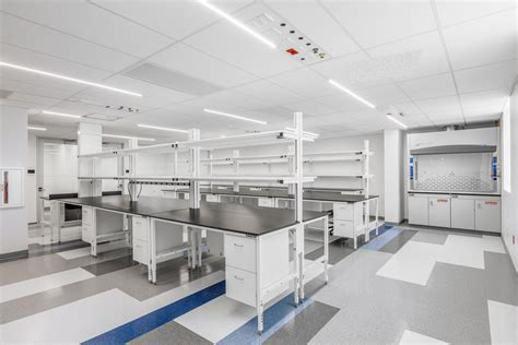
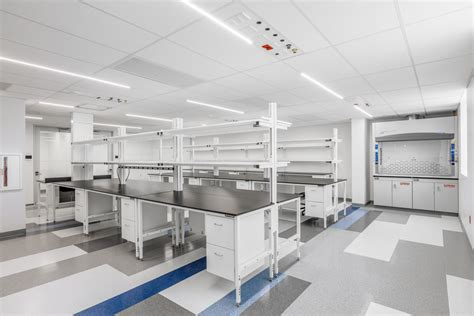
- ceiling vent (380, 66)
